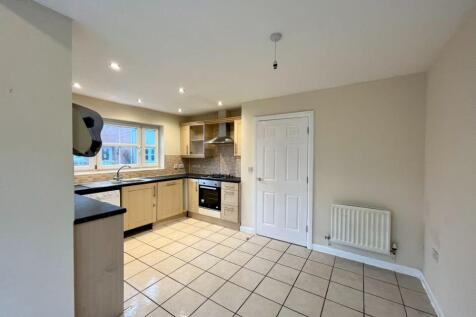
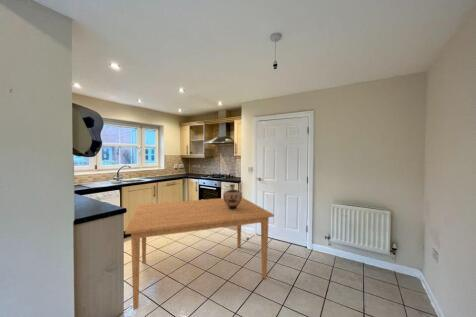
+ ceramic jug (232, 196)
+ dining table (198, 230)
